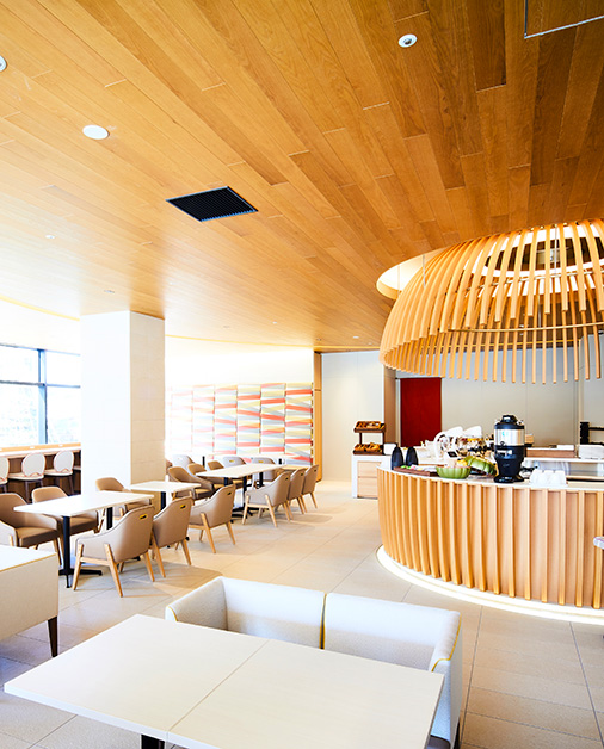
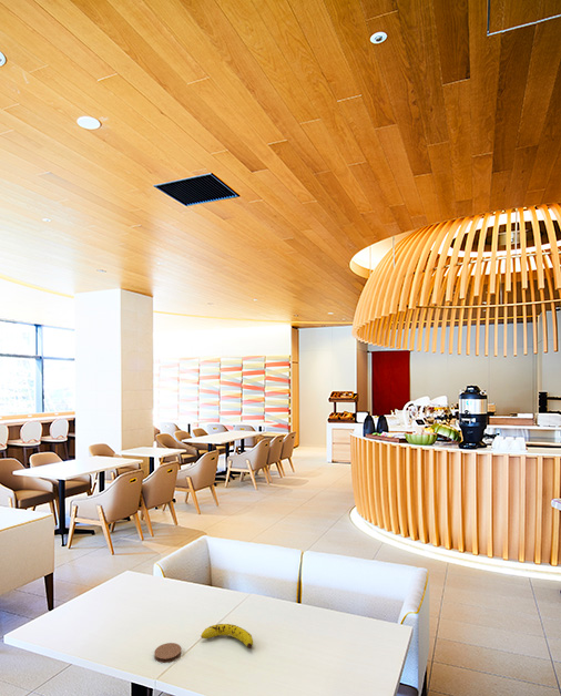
+ coaster (167, 652)
+ fruit (227, 635)
